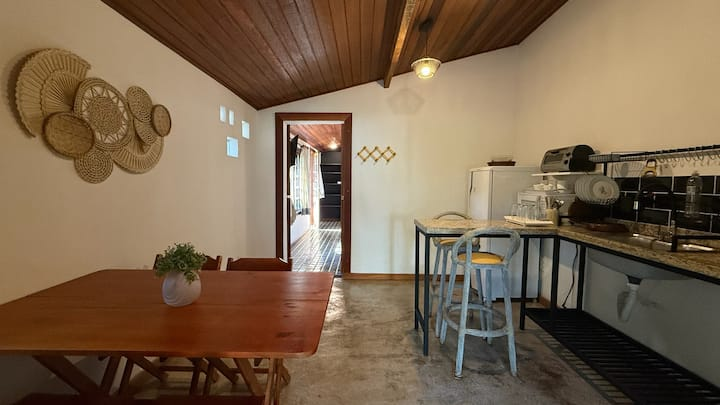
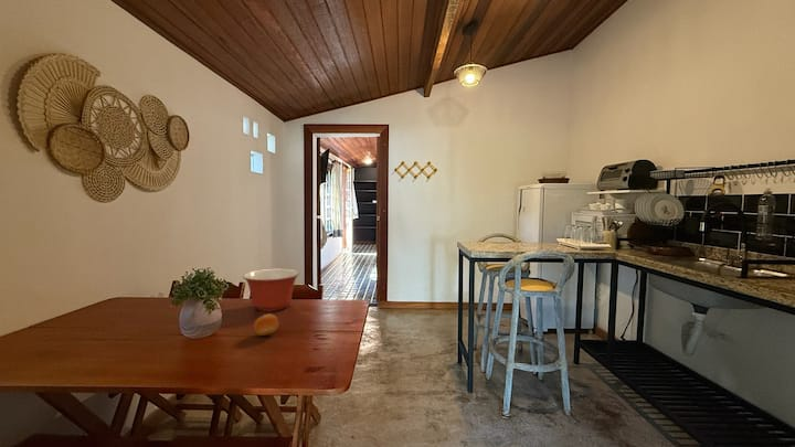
+ mixing bowl (272, 290)
+ fruit (266, 324)
